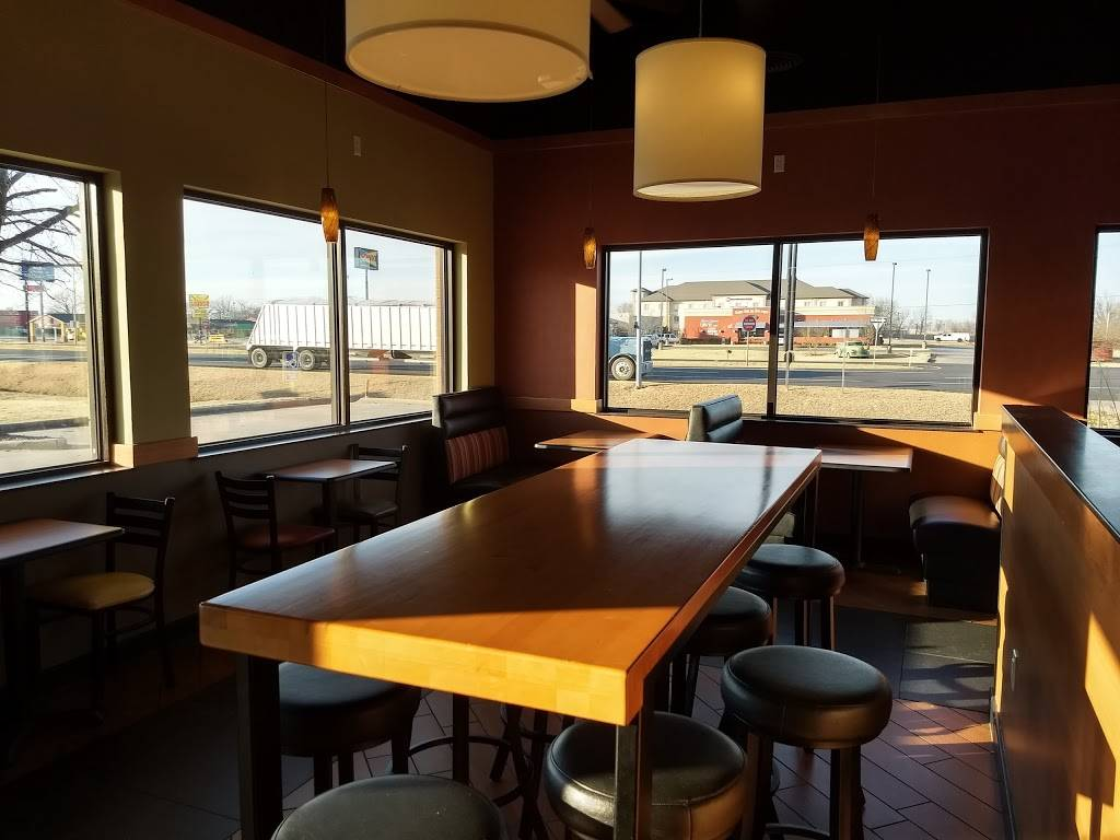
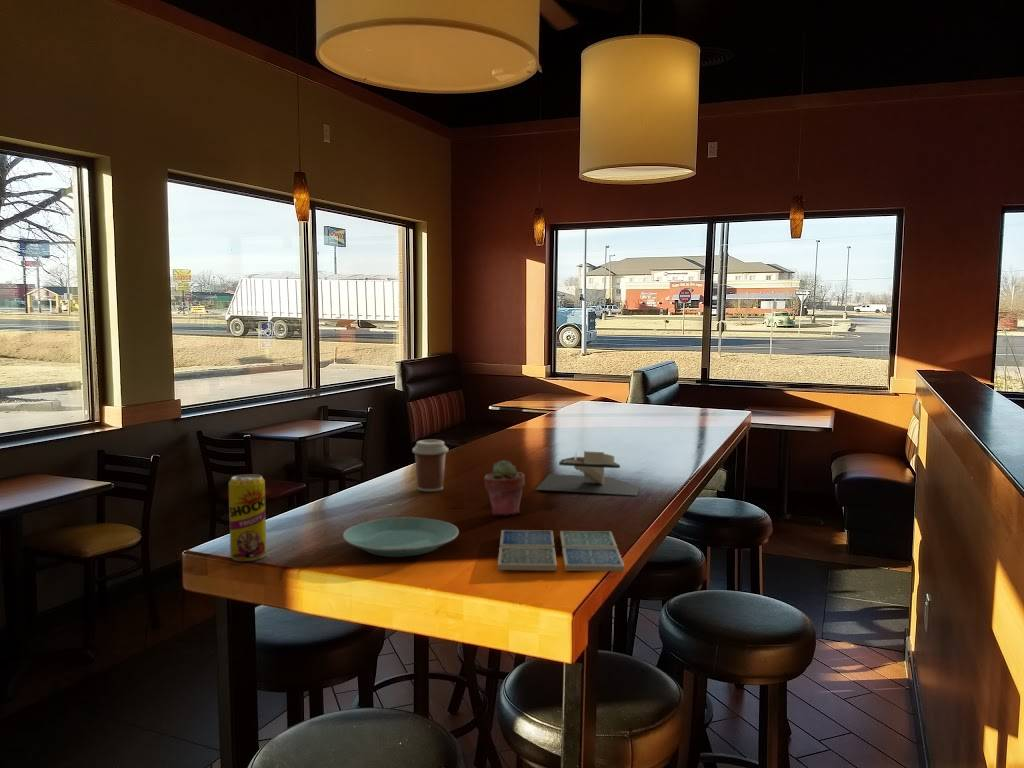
+ drink coaster (562, 549)
+ beverage can (247, 516)
+ coffee cup (430, 465)
+ napkin holder (590, 468)
+ potted succulent (504, 486)
+ plate (401, 538)
